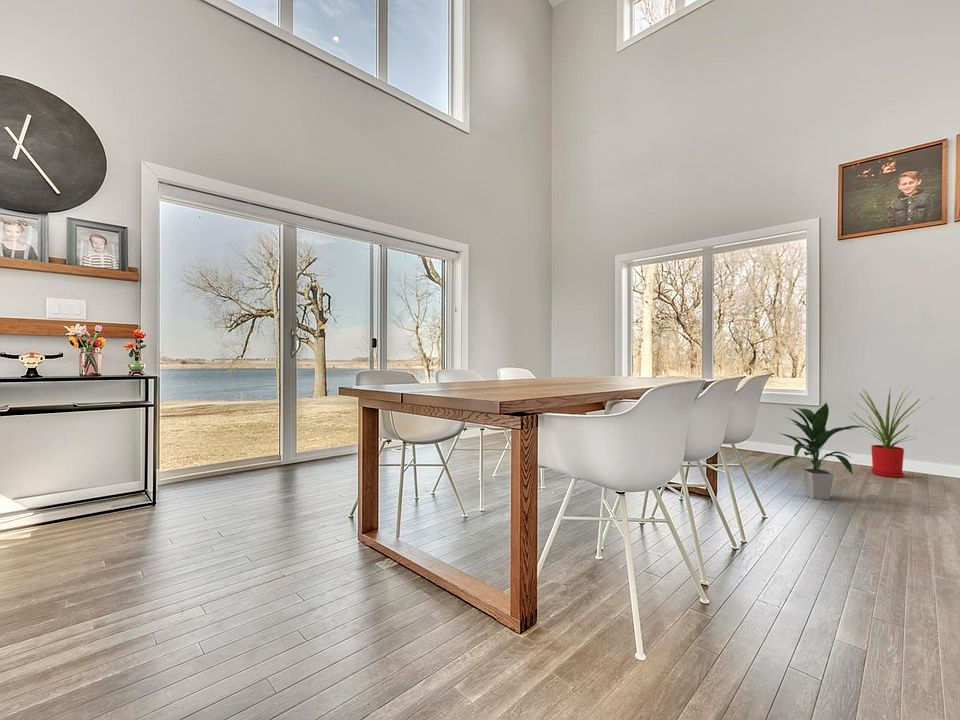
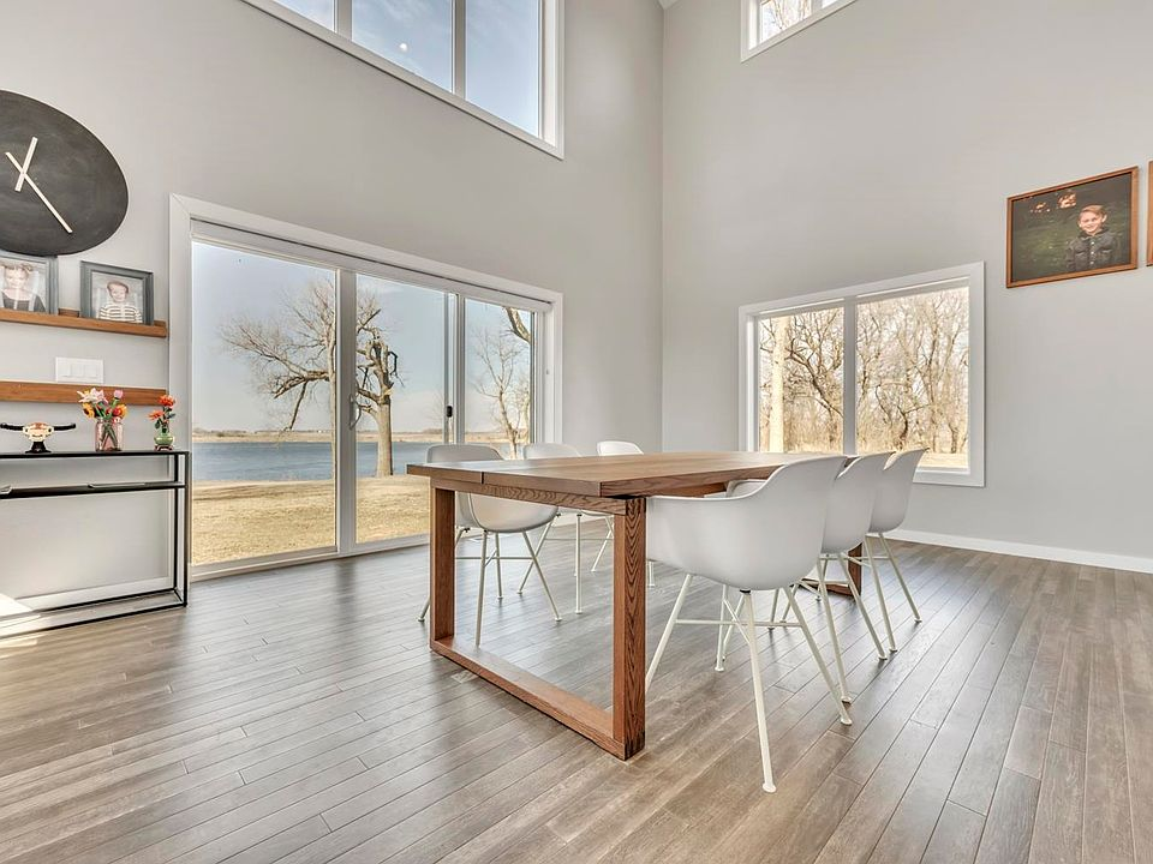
- house plant (887, 430)
- indoor plant (812, 448)
